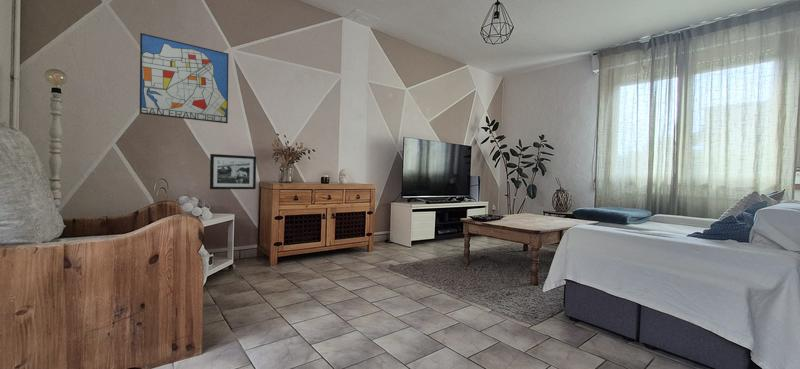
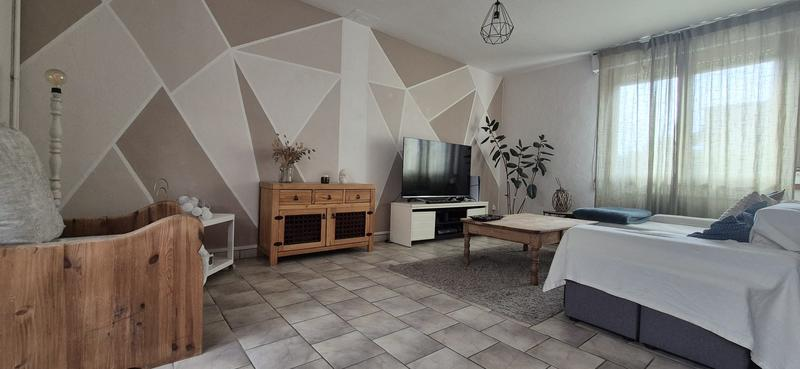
- wall art (187, 81)
- picture frame (233, 172)
